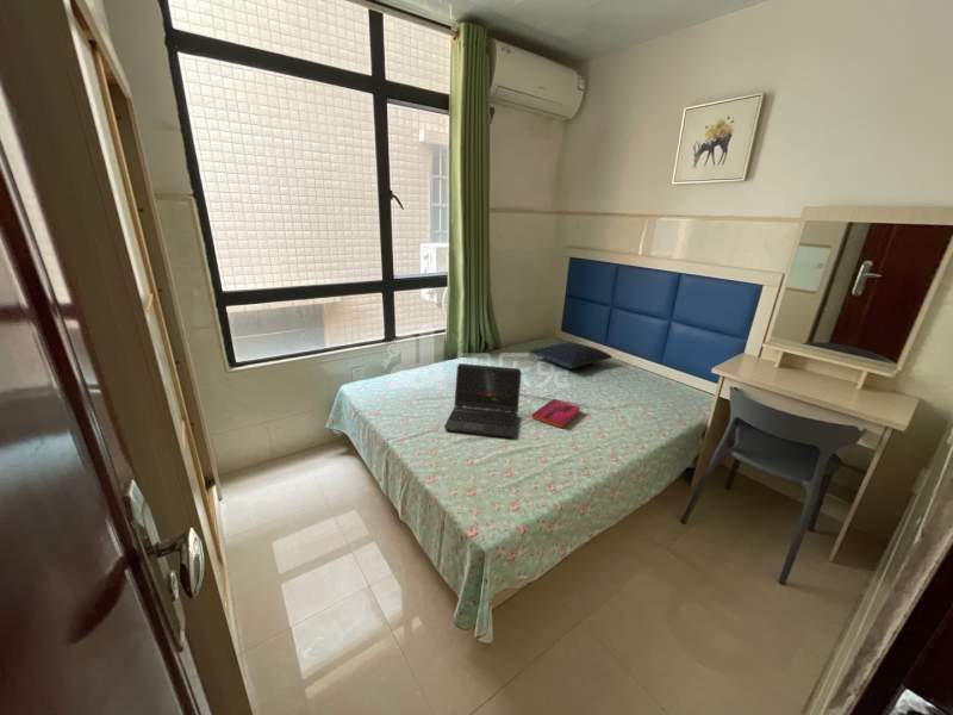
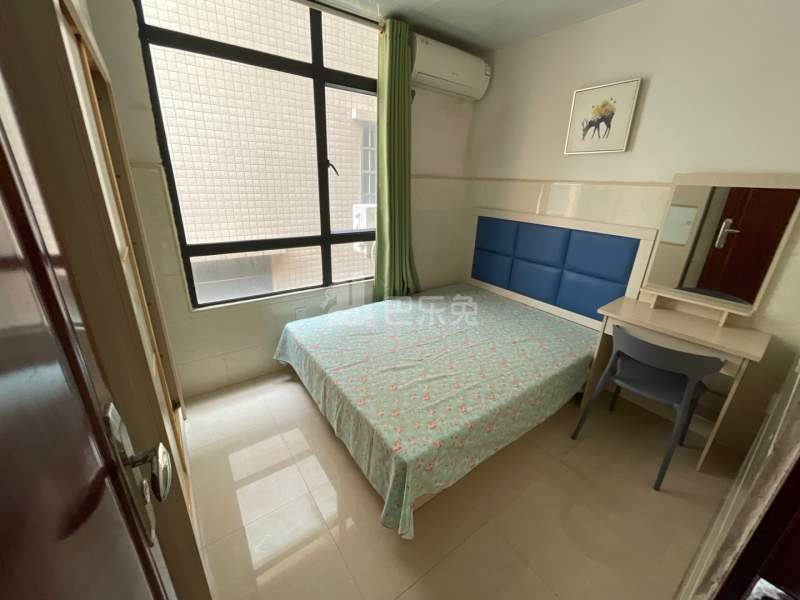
- laptop computer (484, 398)
- pillow (569, 353)
- hardback book (556, 412)
